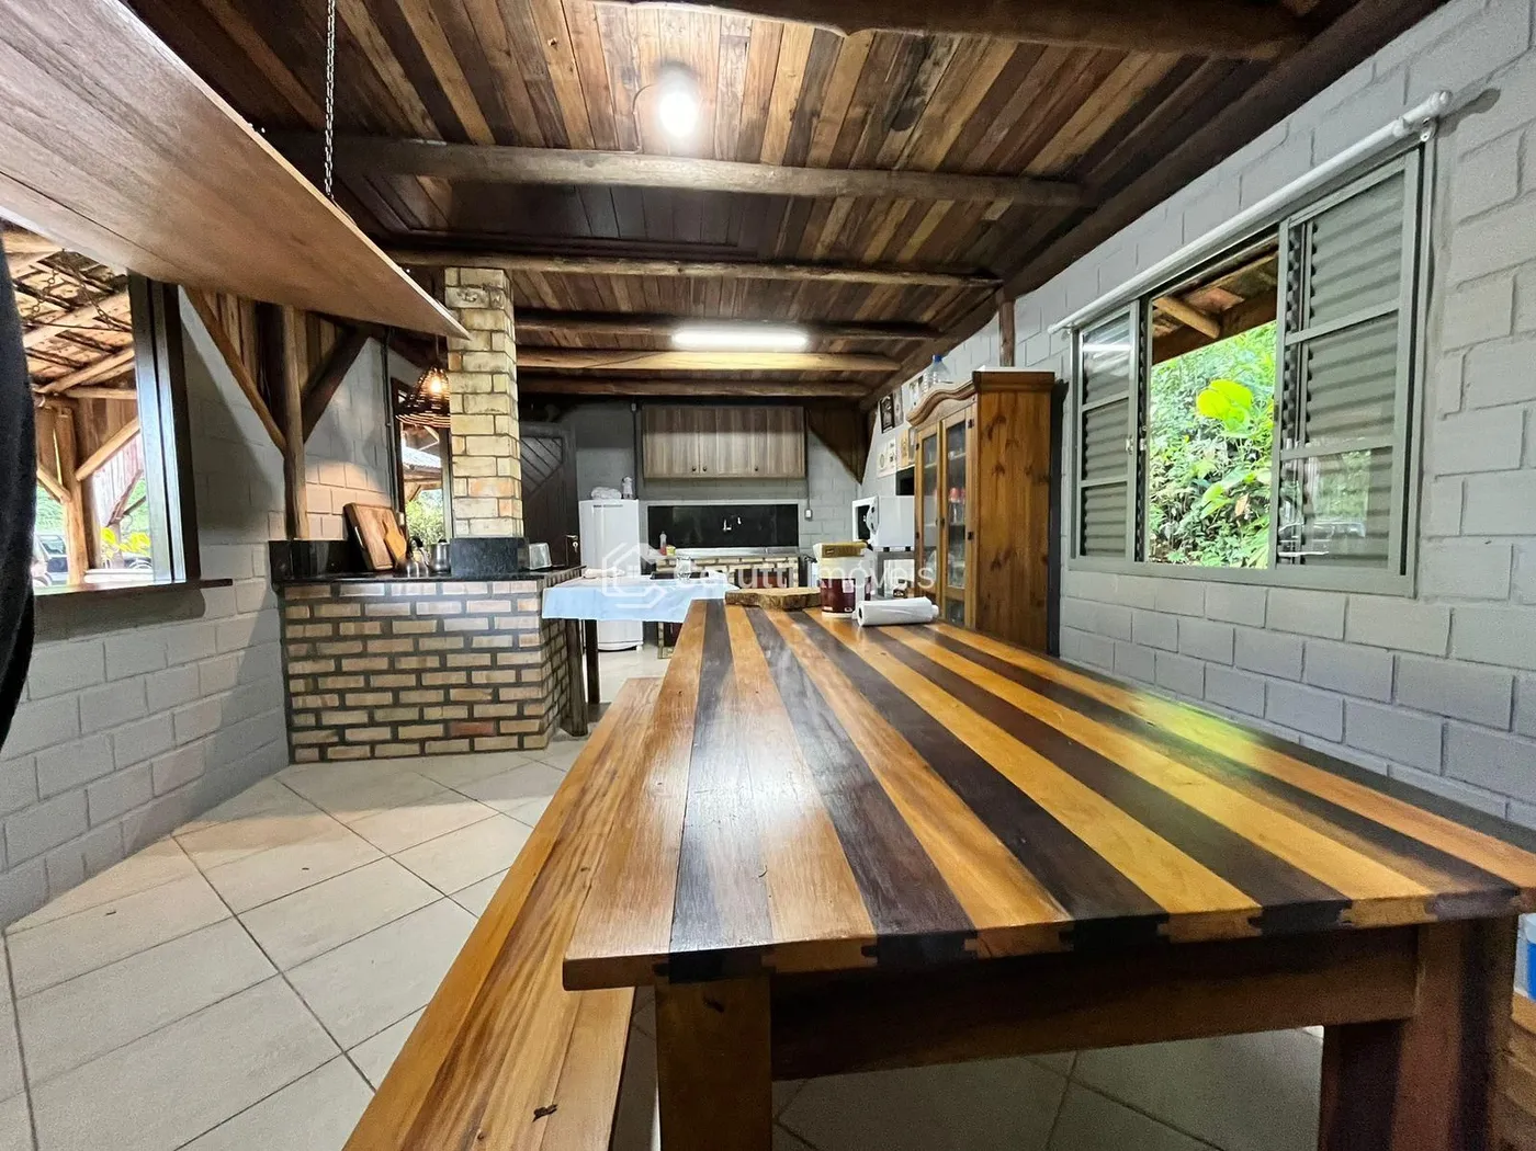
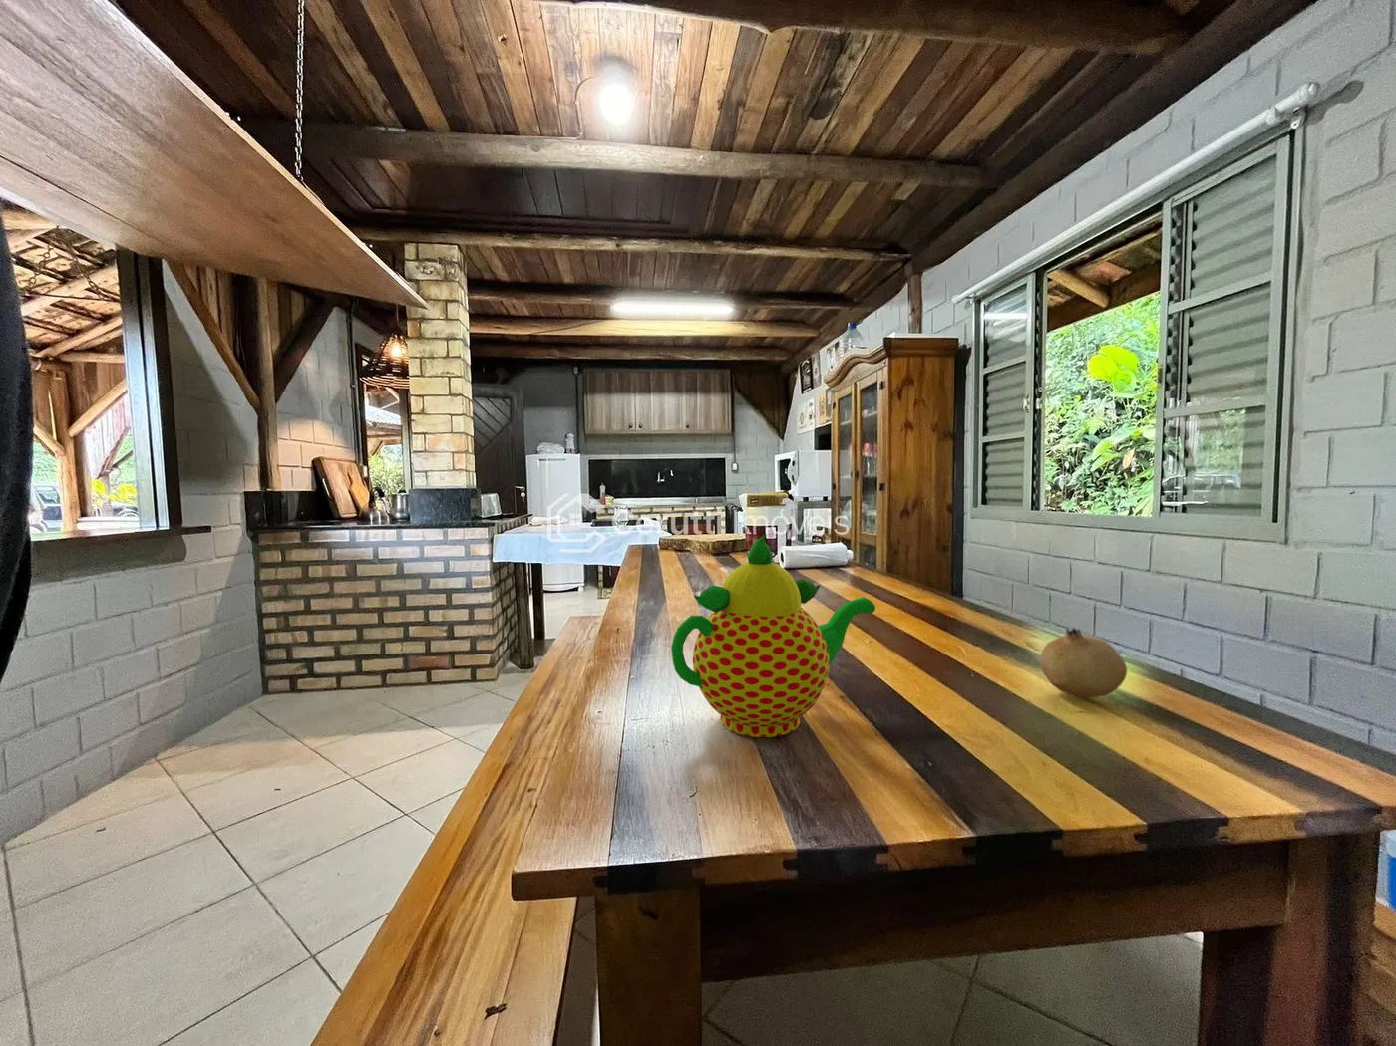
+ fruit (1081, 661)
+ teapot (778, 624)
